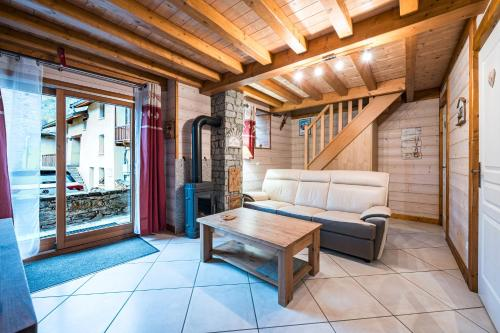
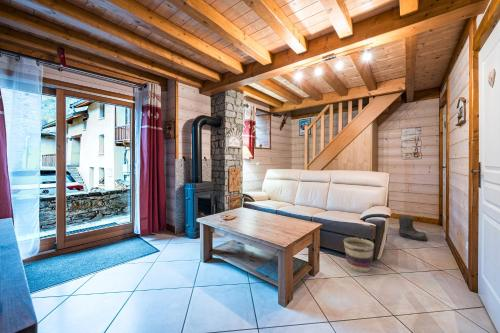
+ basket (358, 254)
+ boots (412, 227)
